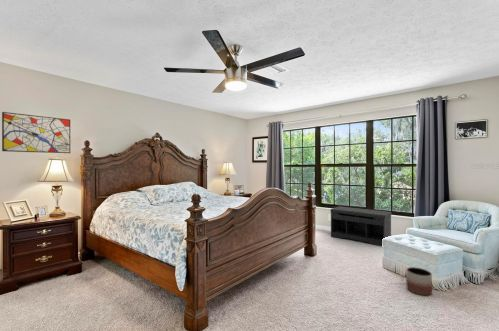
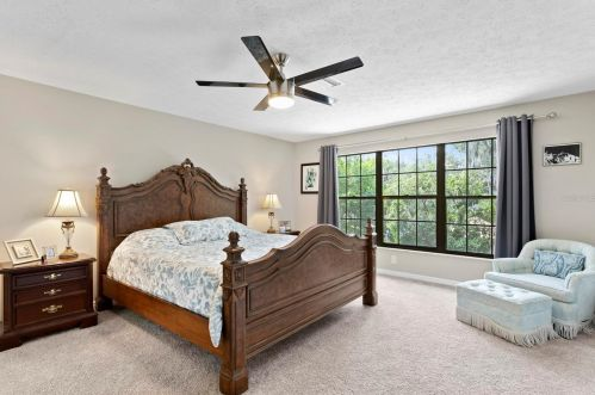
- planter (418, 281)
- bench (359, 224)
- wall art (38, 134)
